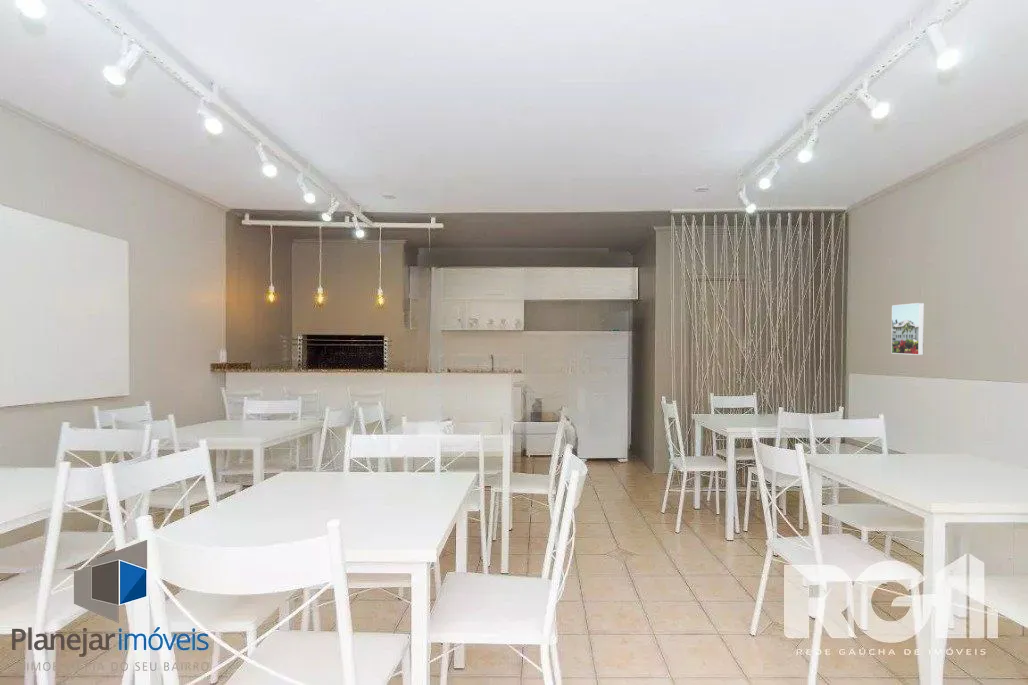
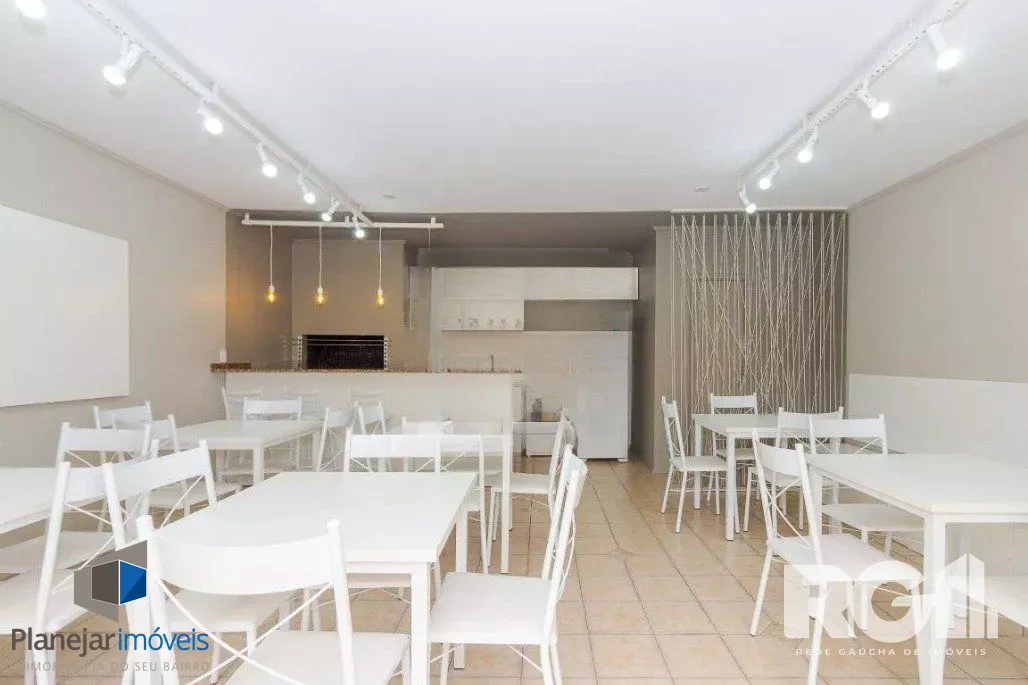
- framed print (907, 329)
